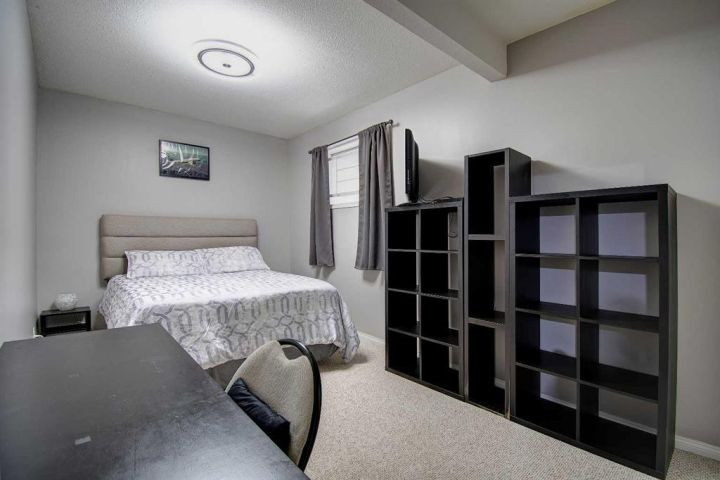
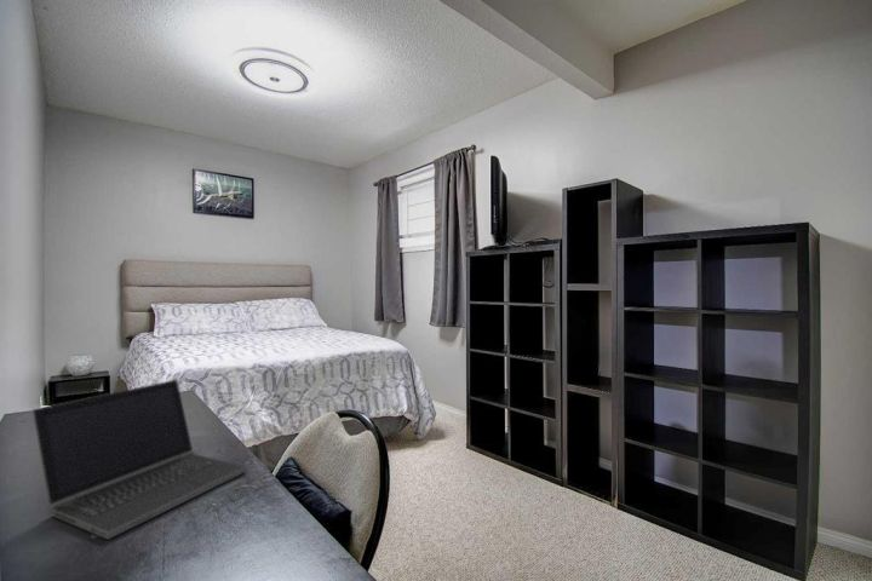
+ laptop computer (148, 443)
